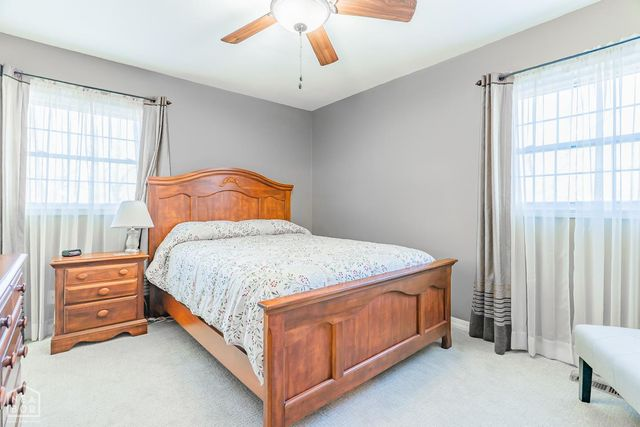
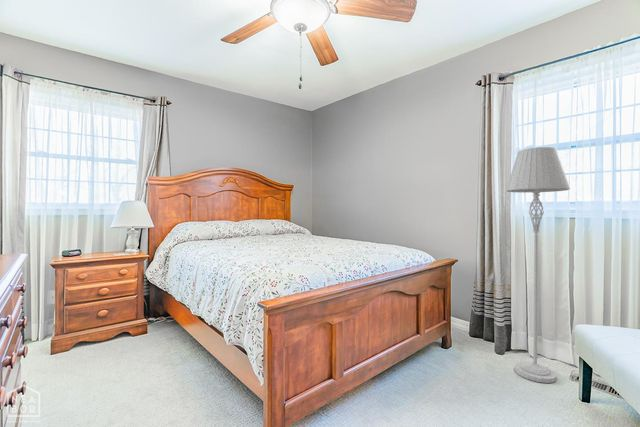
+ floor lamp (535, 261)
